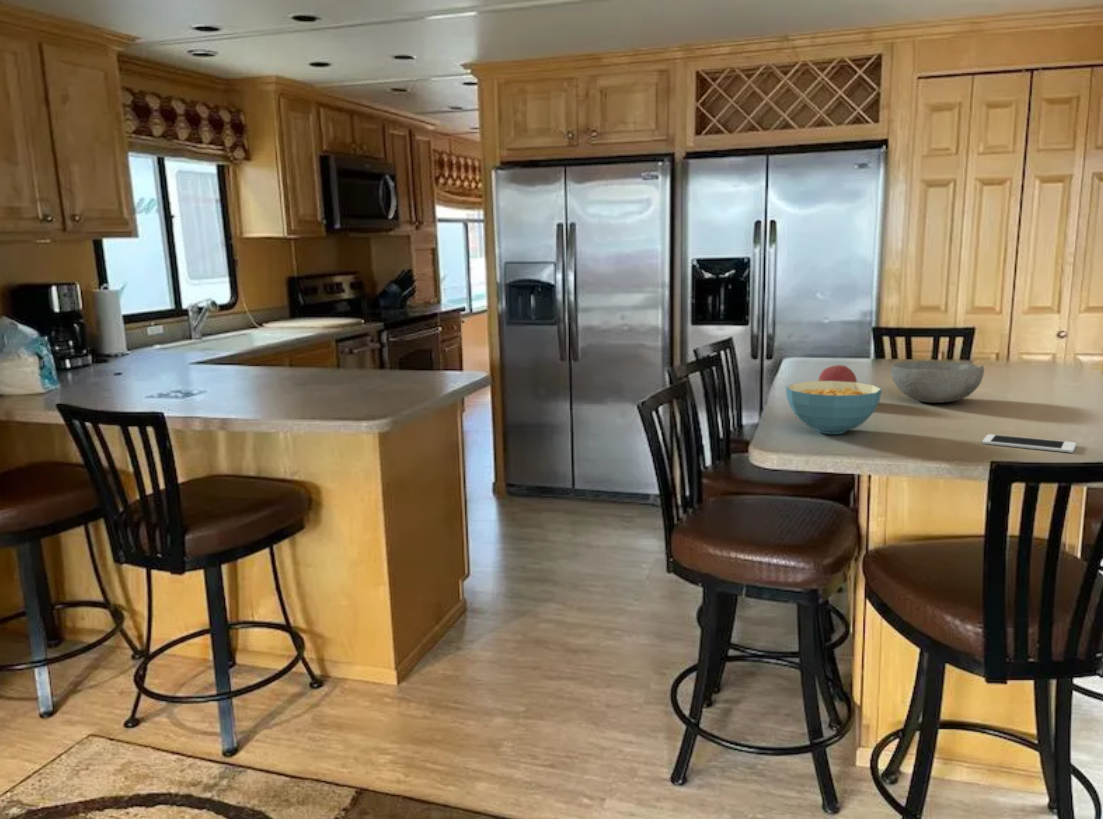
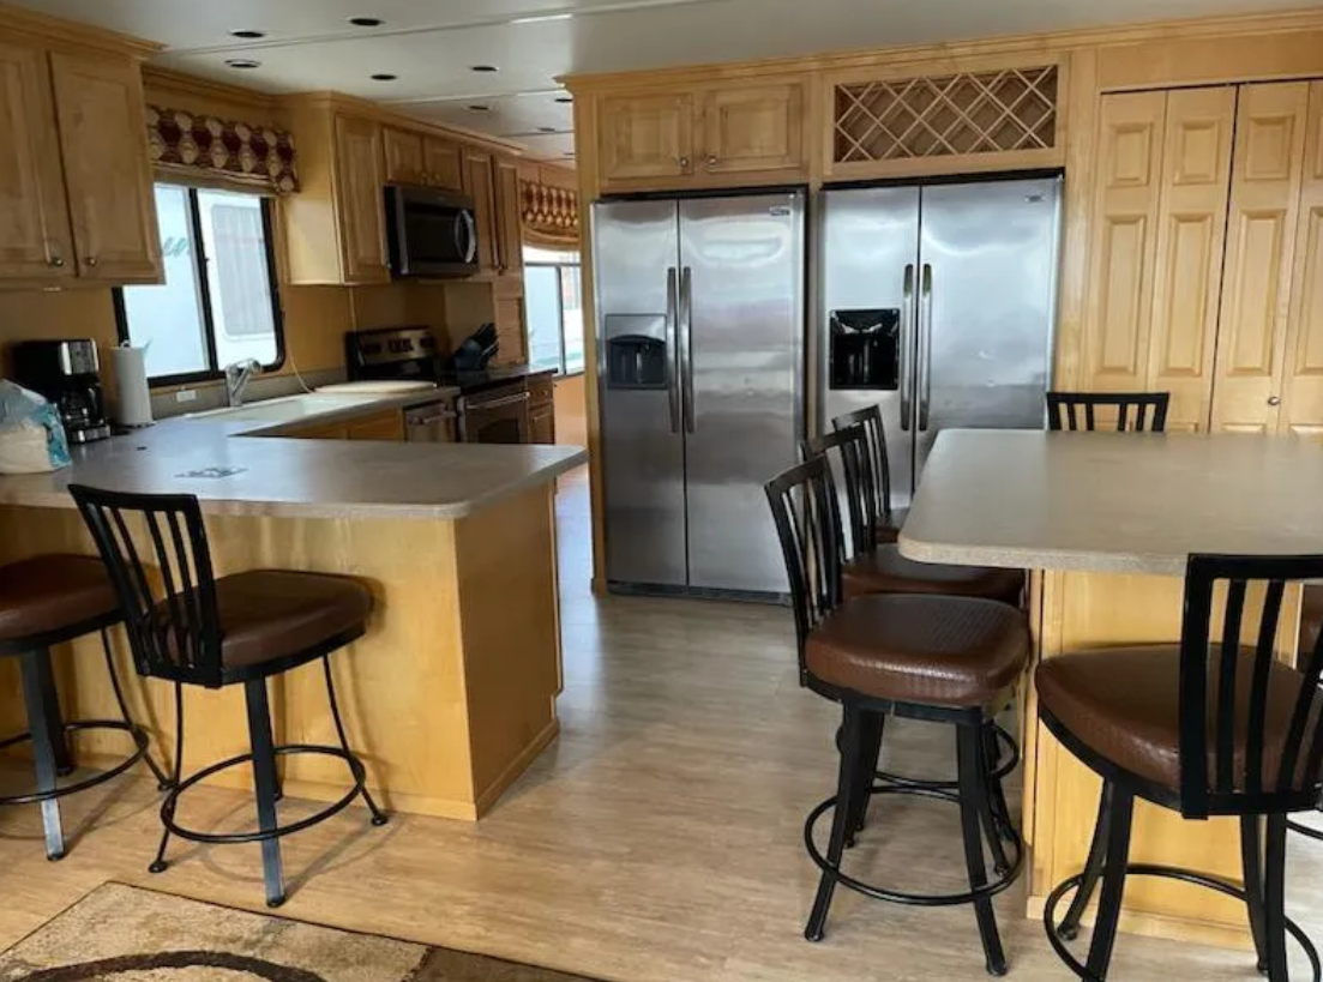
- cell phone (1028, 443)
- cereal bowl (832, 409)
- bowl (935, 382)
- fruit (840, 381)
